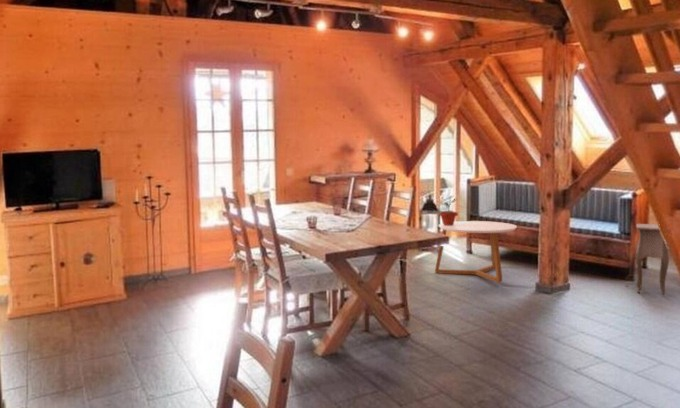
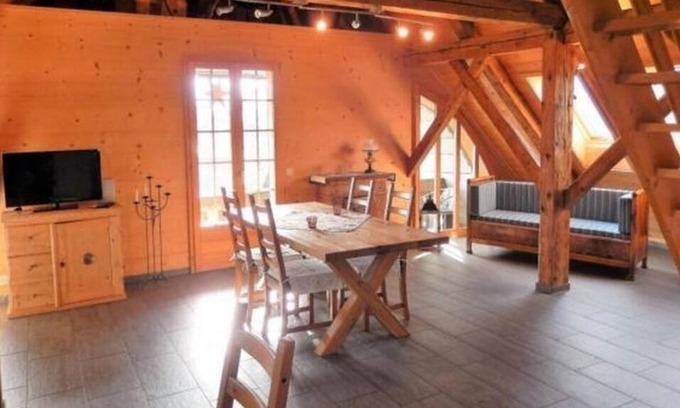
- coffee table (491, 250)
- potted plant (448, 210)
- side table (651, 256)
